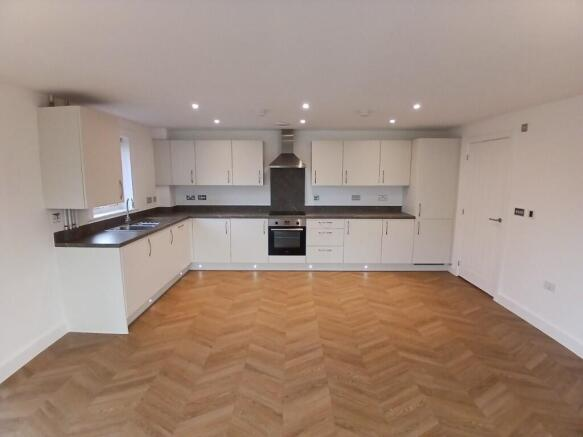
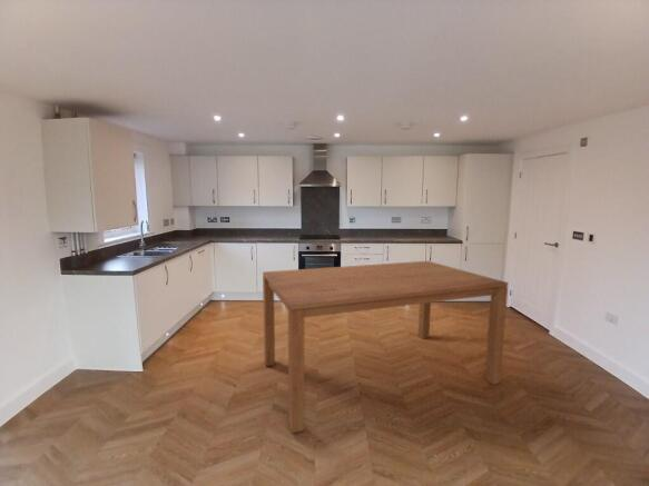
+ dining table (376, 308)
